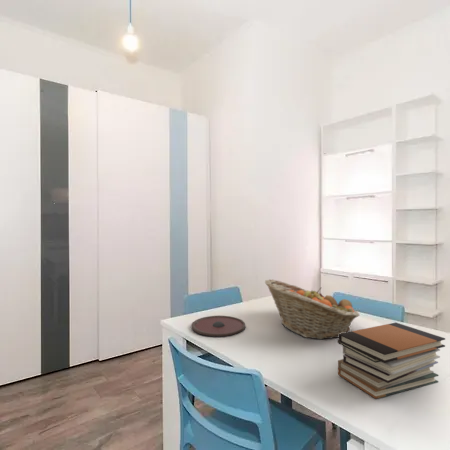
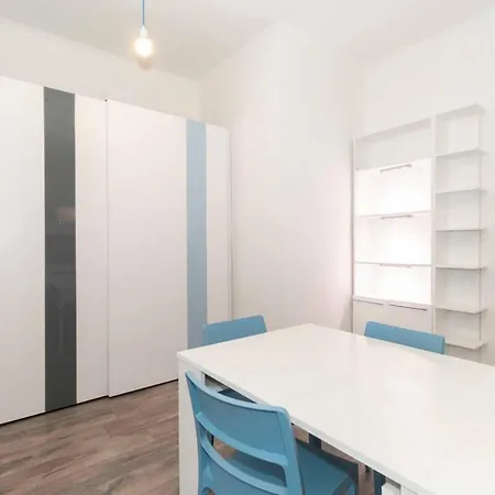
- book stack (389, 357)
- fruit basket (308, 304)
- plate (218, 324)
